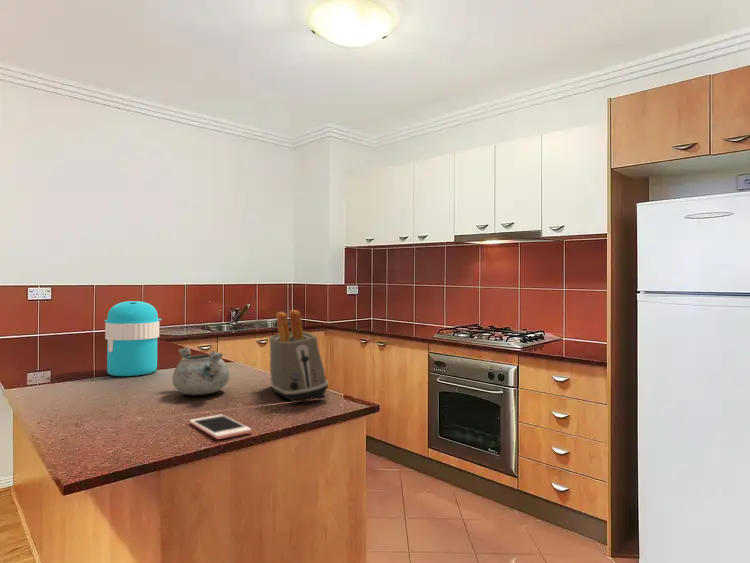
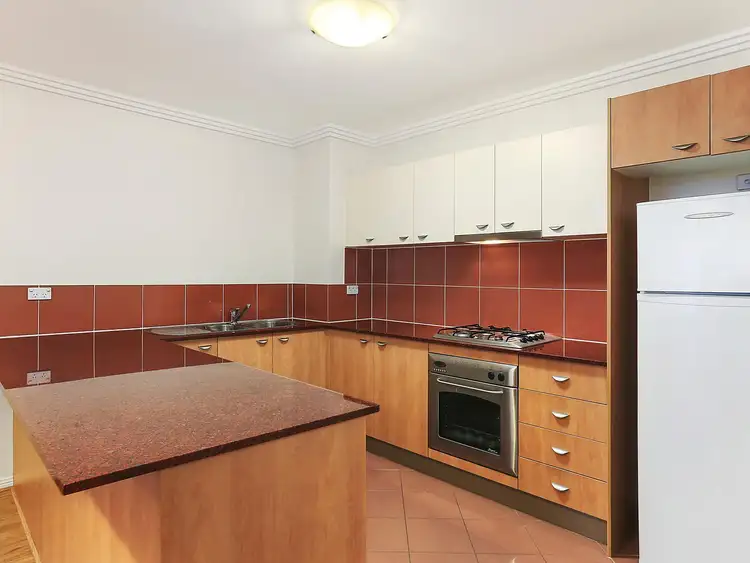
- toaster (297, 351)
- decorative bowl (201, 370)
- coffee maker (132, 337)
- cell phone (219, 425)
